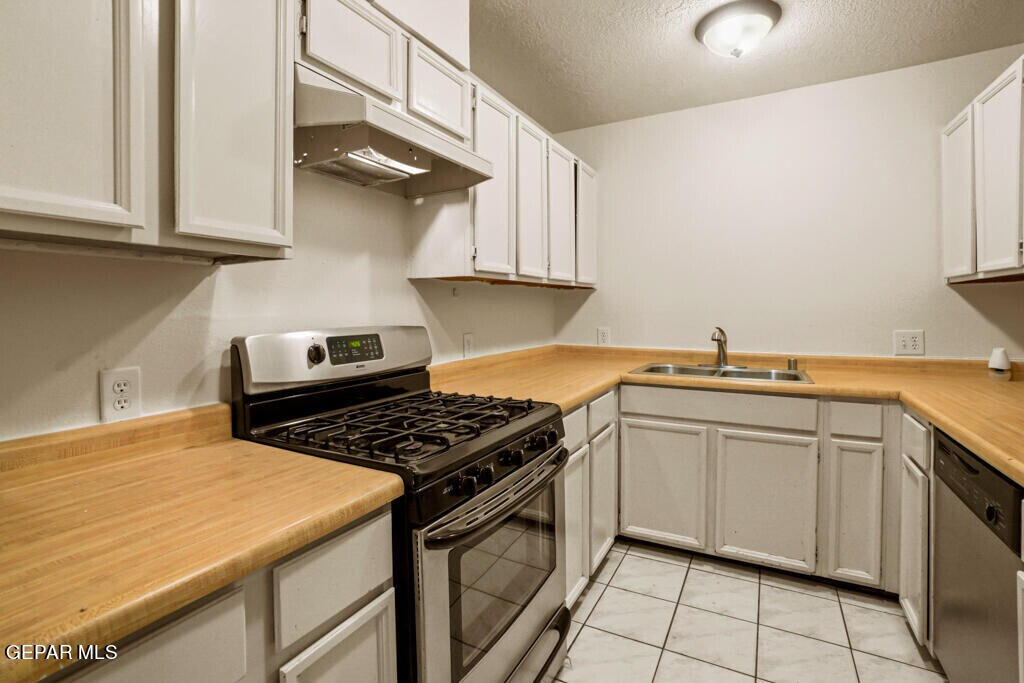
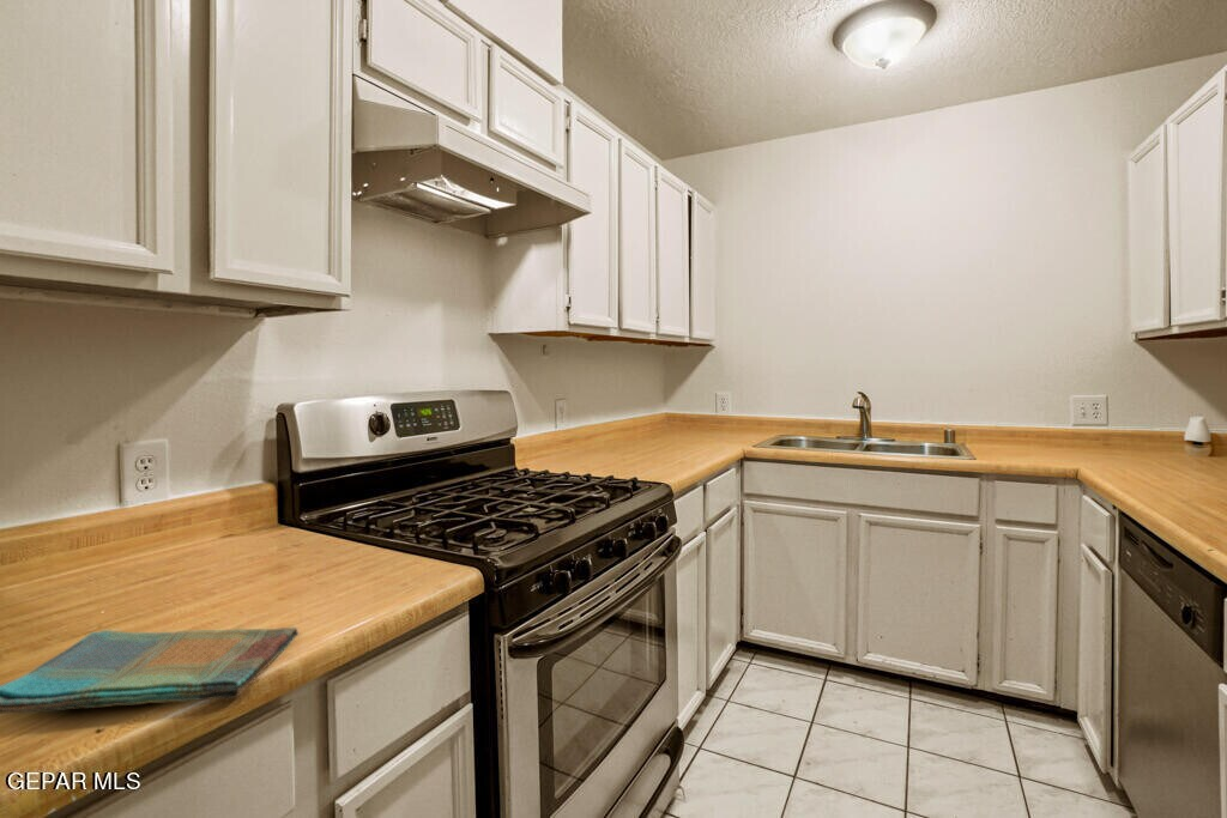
+ dish towel (161, 660)
